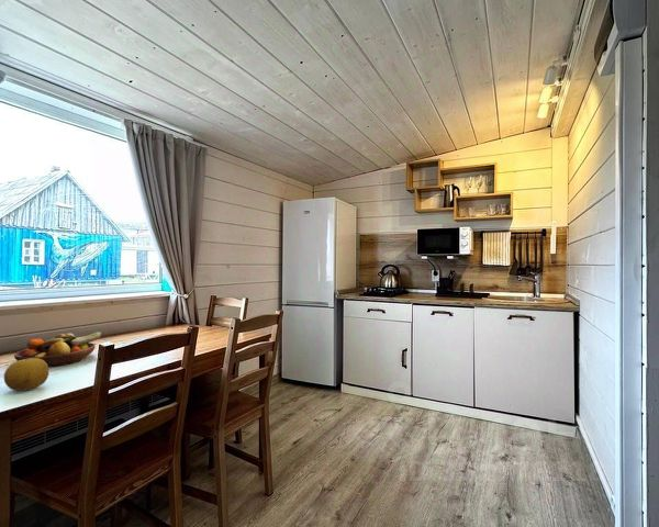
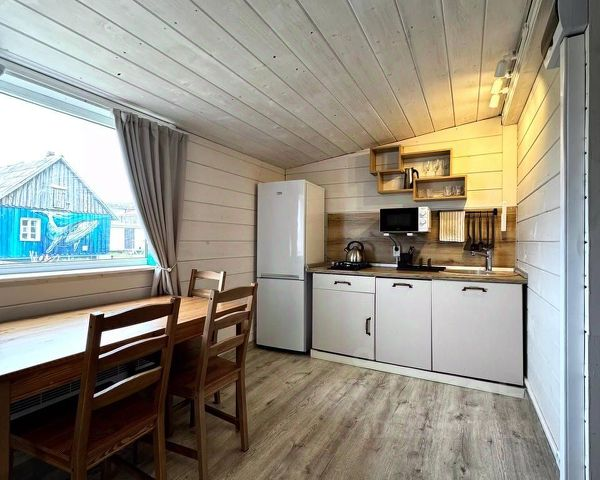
- fruit bowl (57, 346)
- fruit (26, 373)
